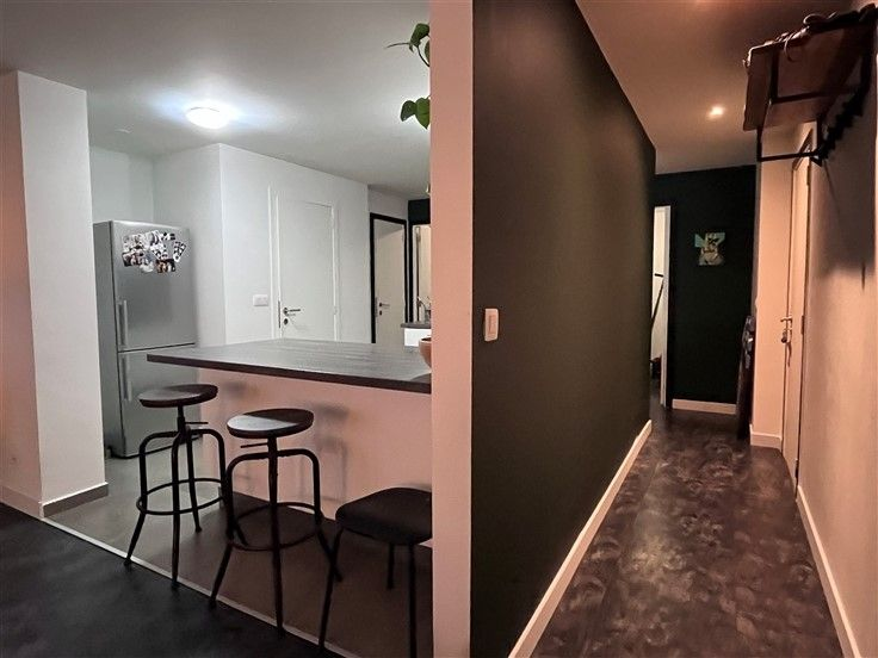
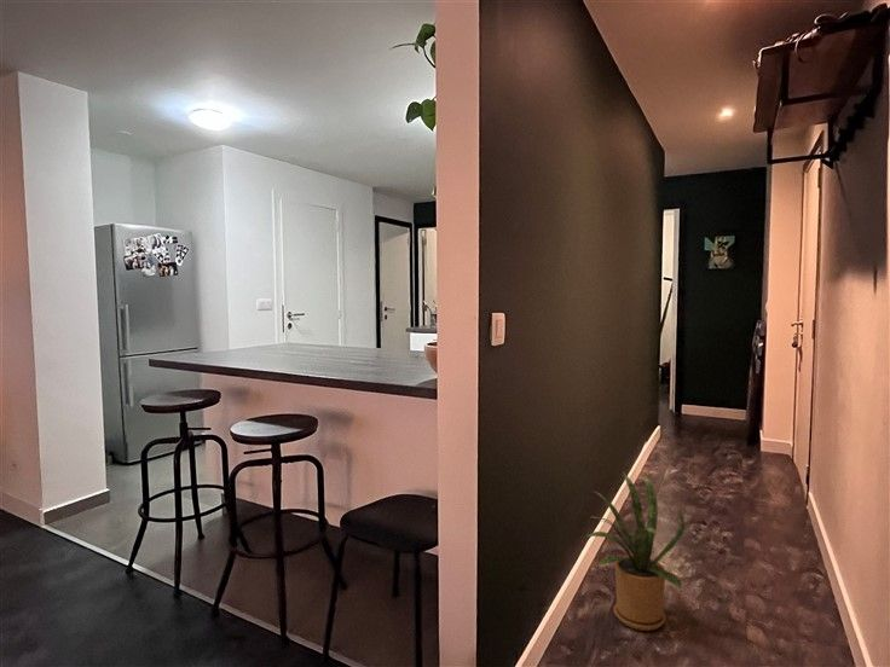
+ house plant (631, 551)
